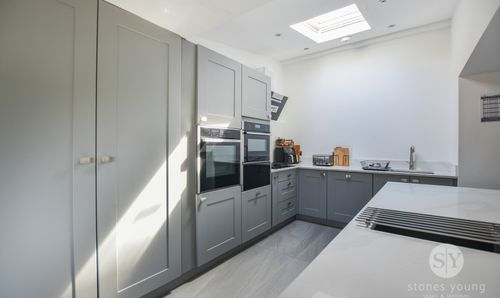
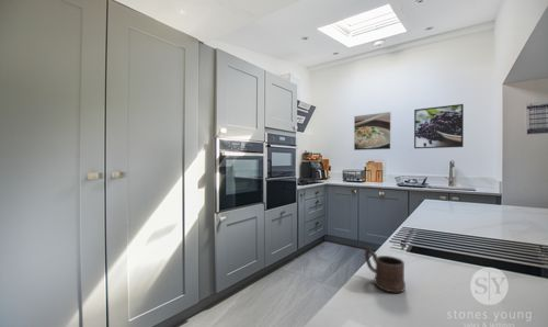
+ mug (383, 267)
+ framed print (372, 132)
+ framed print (437, 127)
